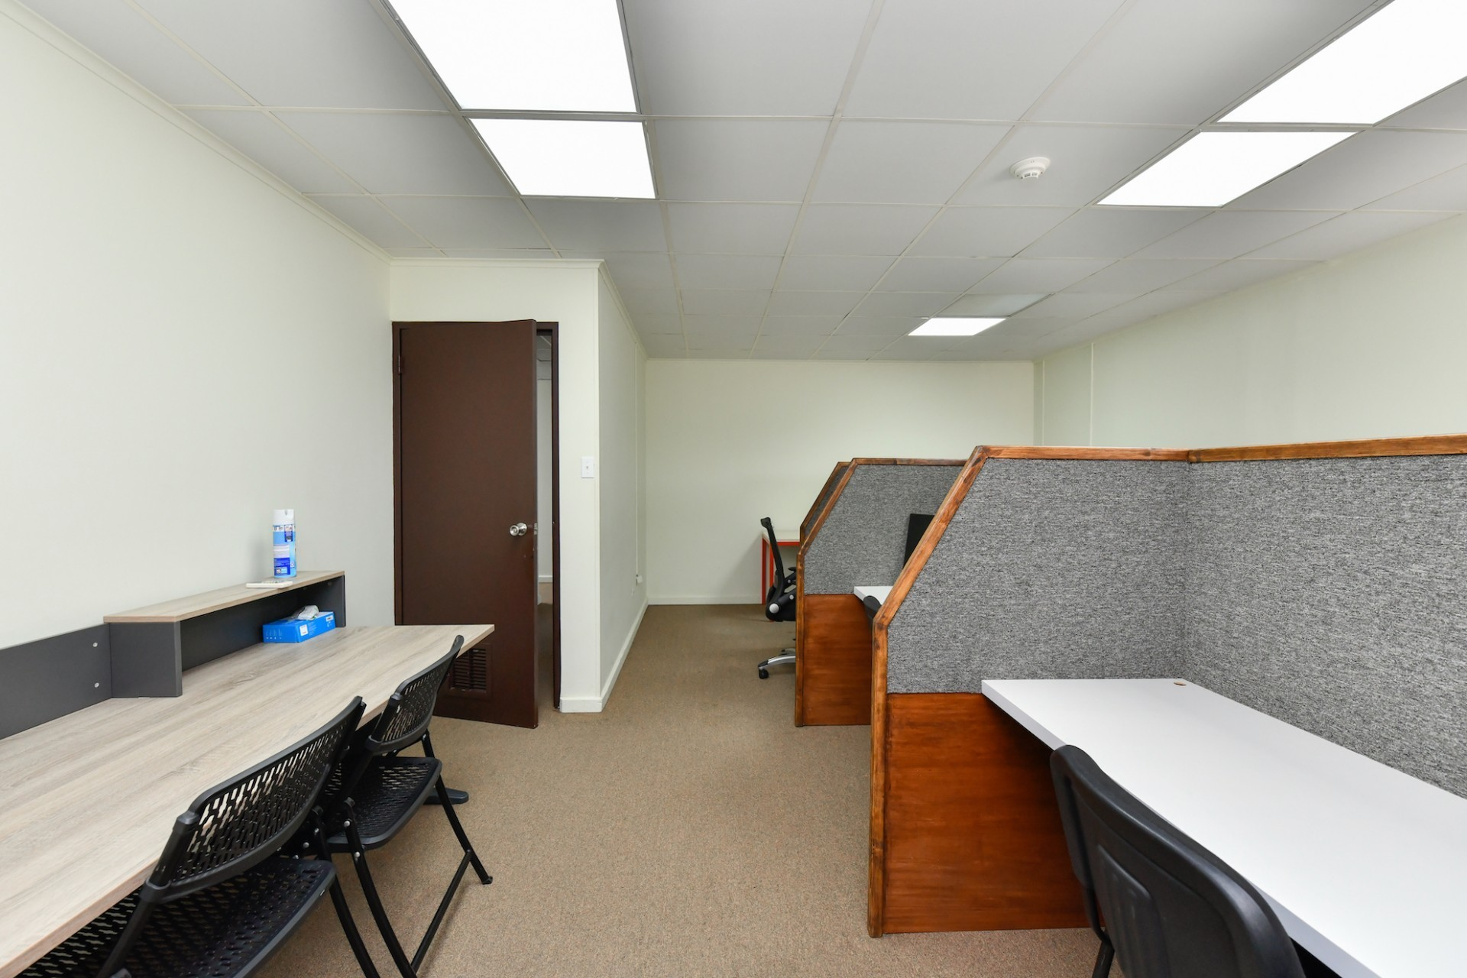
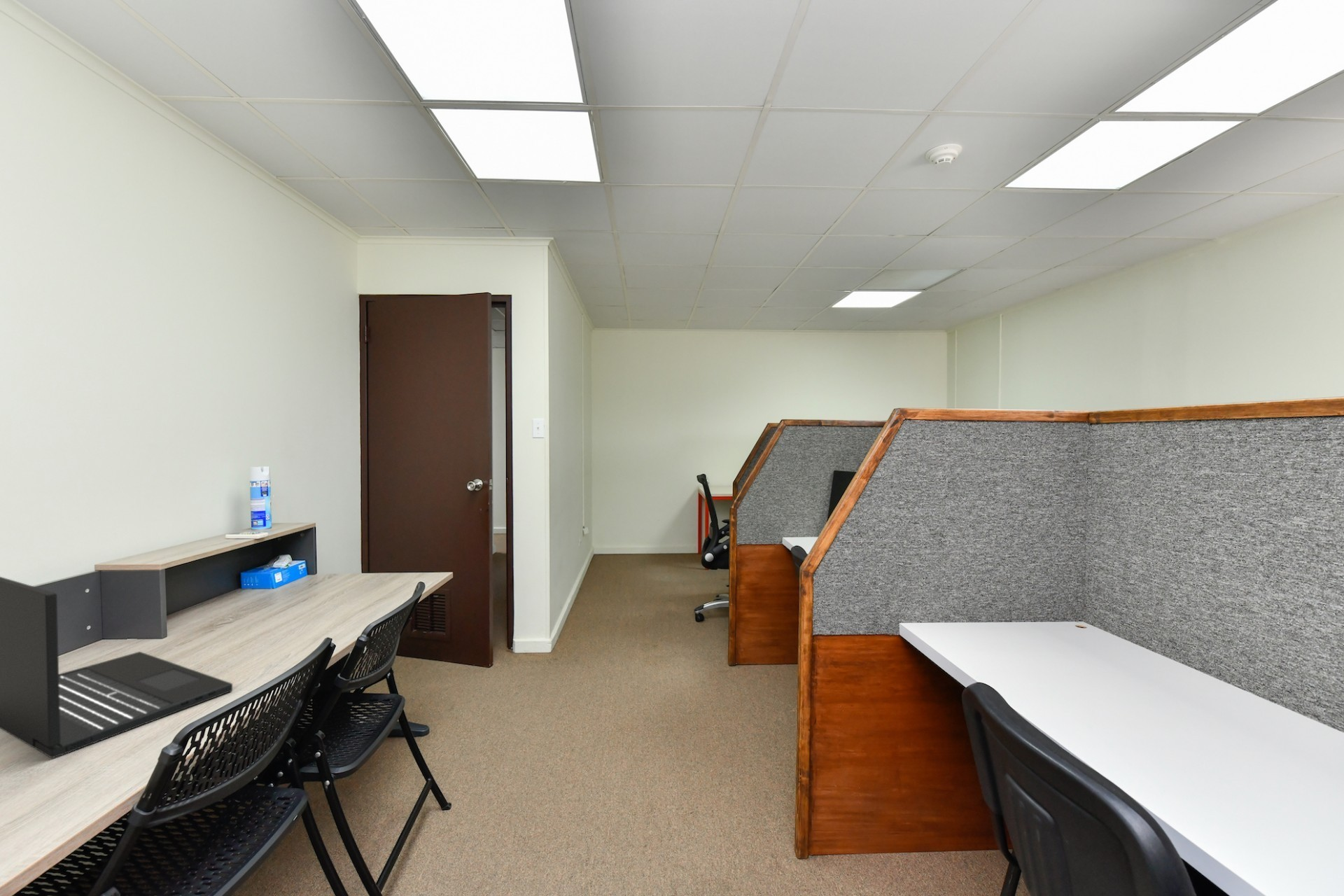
+ laptop (108, 660)
